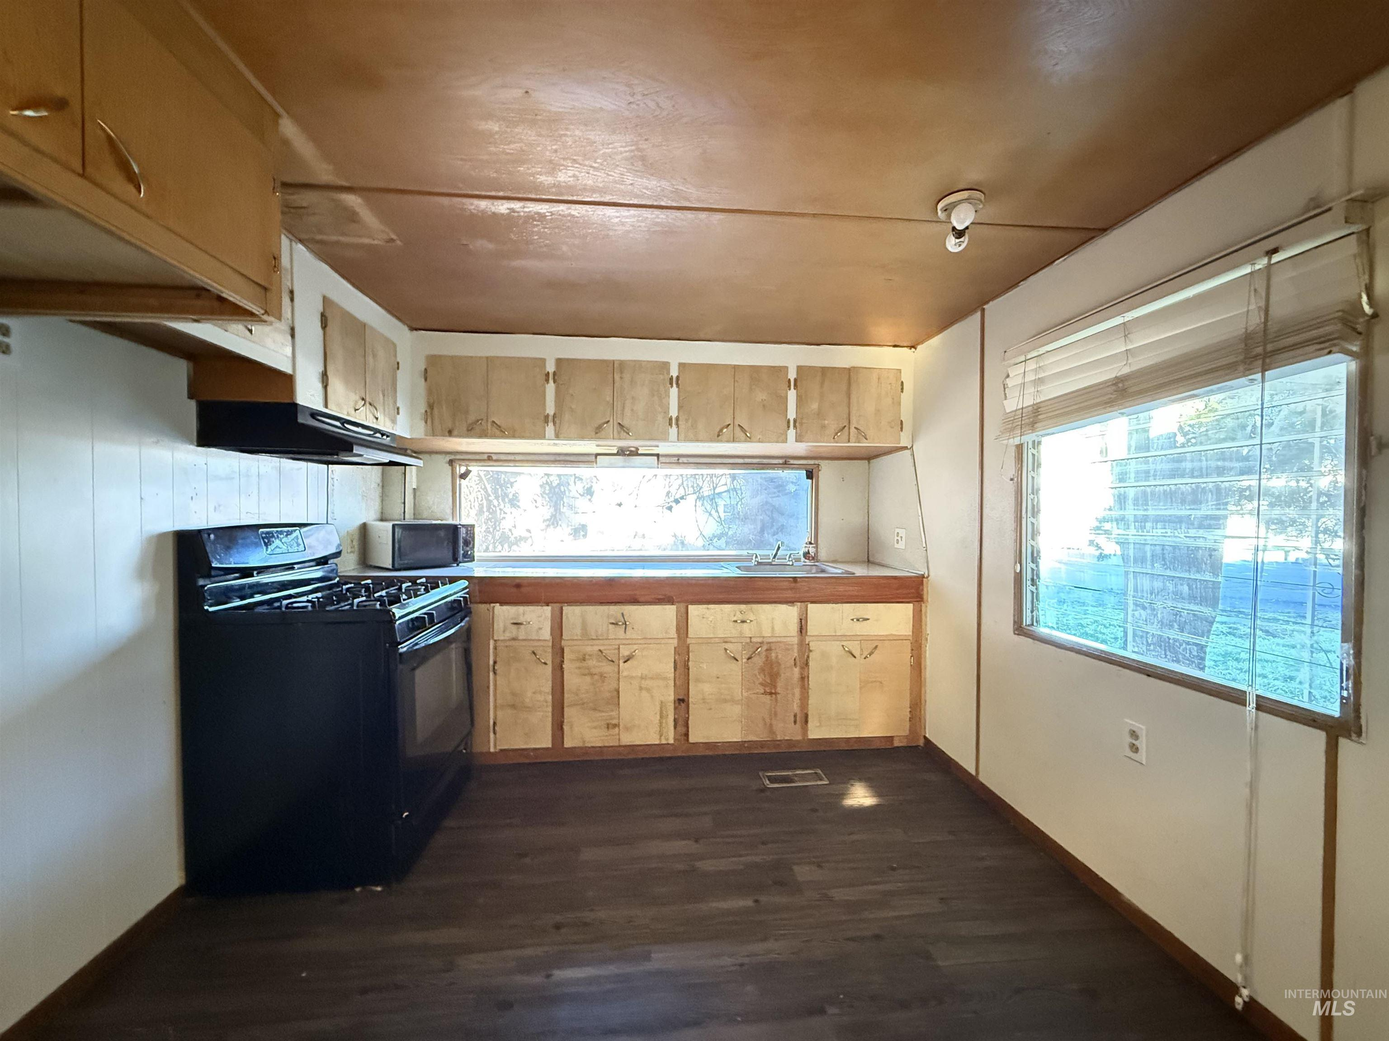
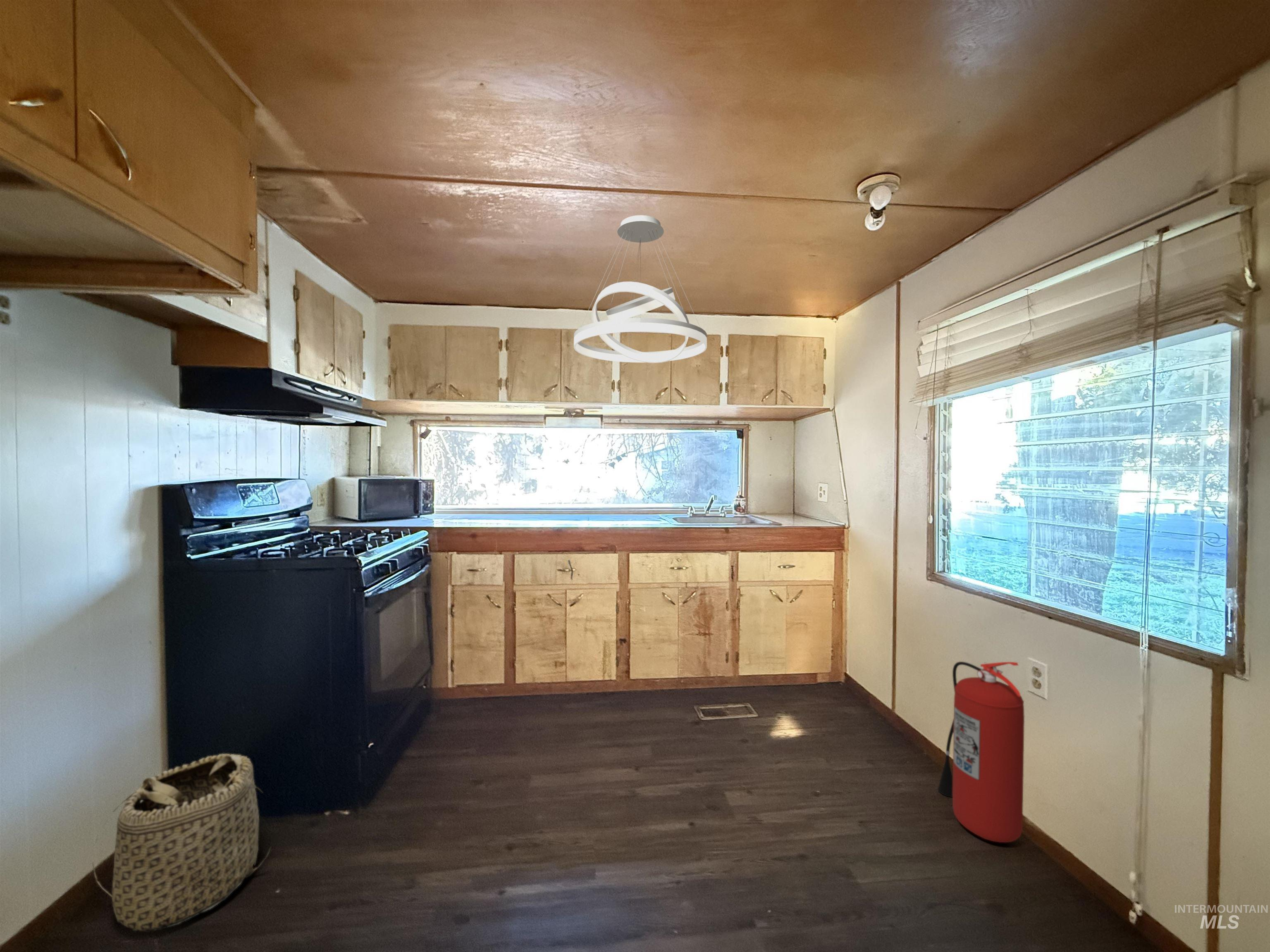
+ fire extinguisher (976, 732)
+ pendant light (640, 290)
+ basket (185, 828)
